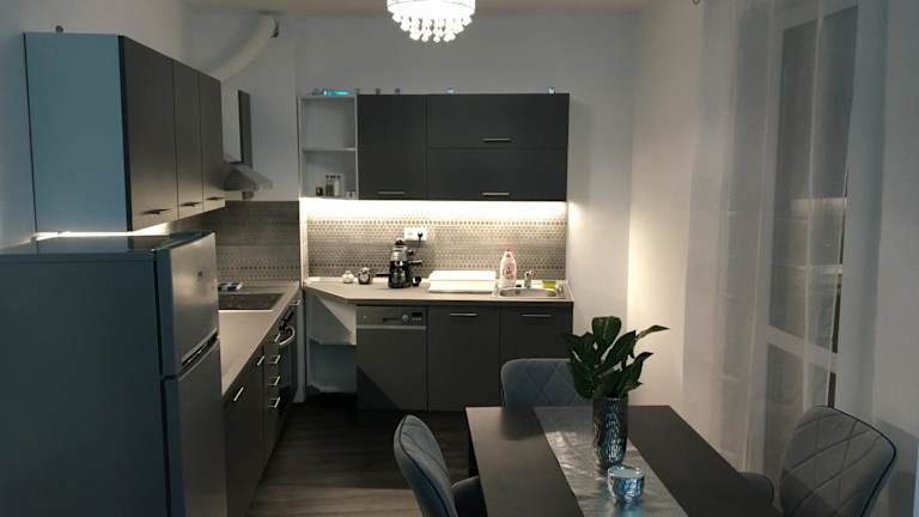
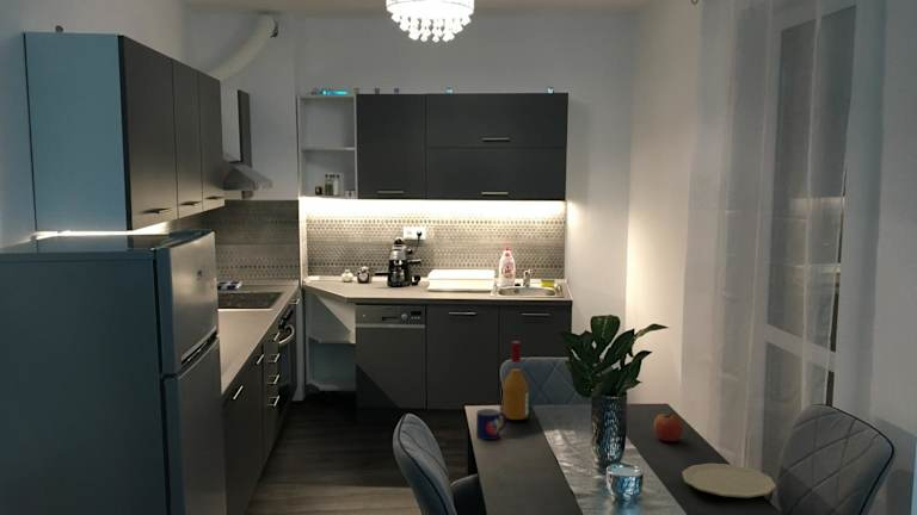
+ plate (727, 483)
+ apple (667, 426)
+ wine bottle (515, 380)
+ mug (492, 423)
